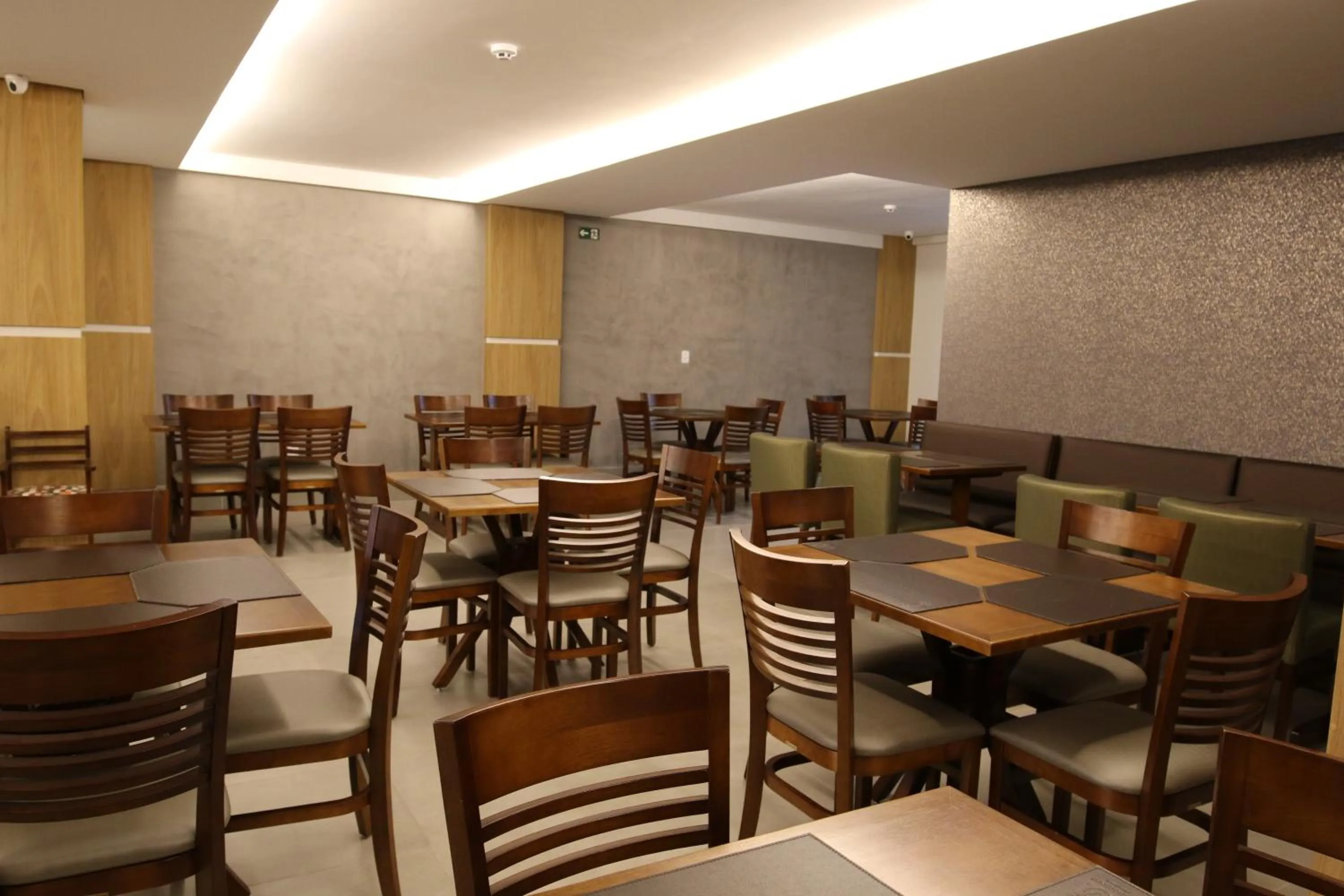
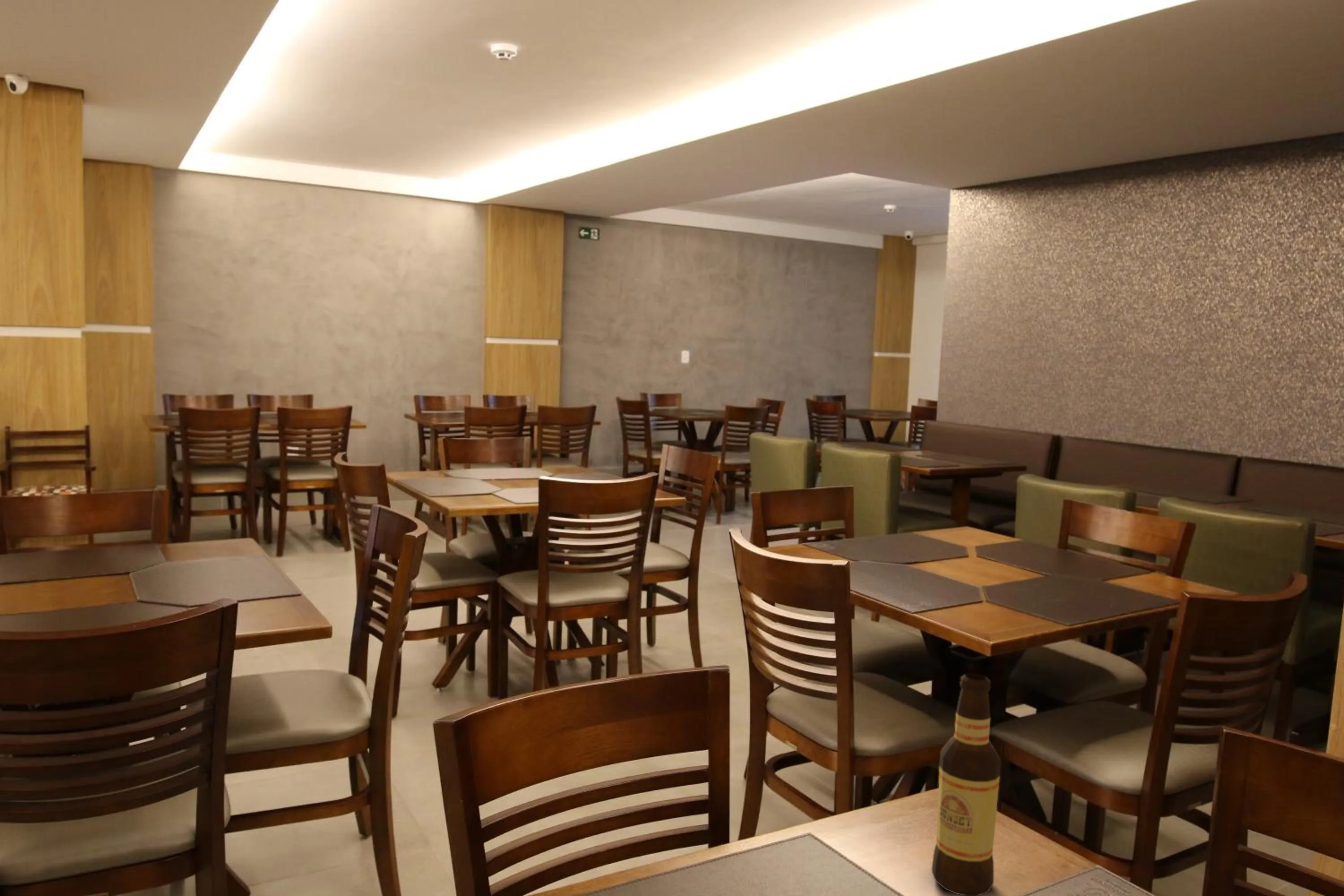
+ bottle (969, 780)
